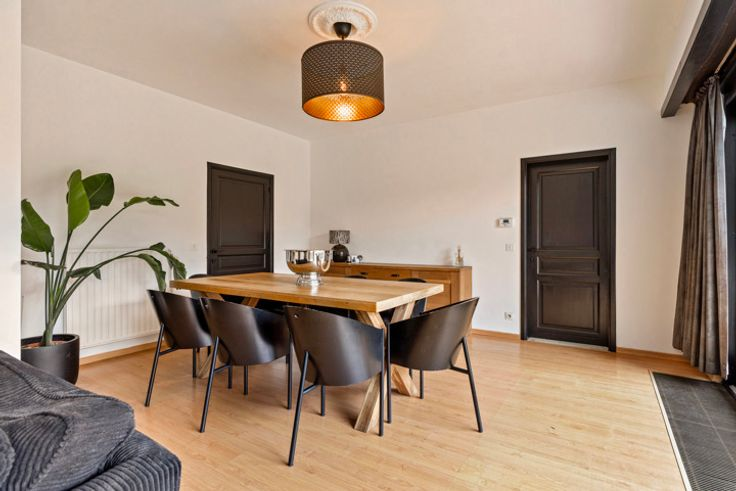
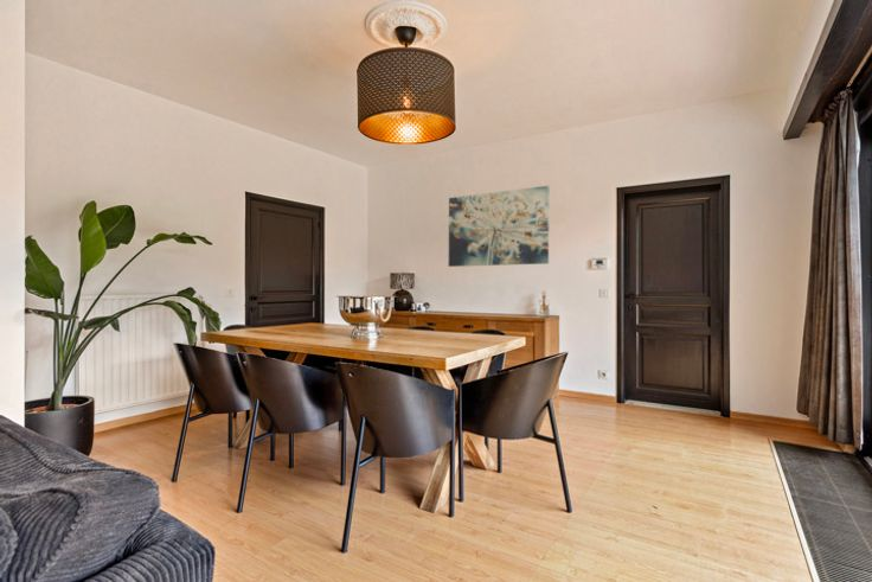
+ wall art (495, 229)
